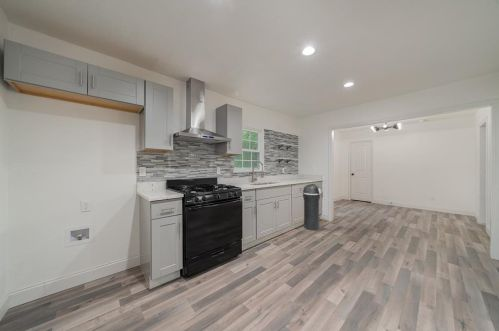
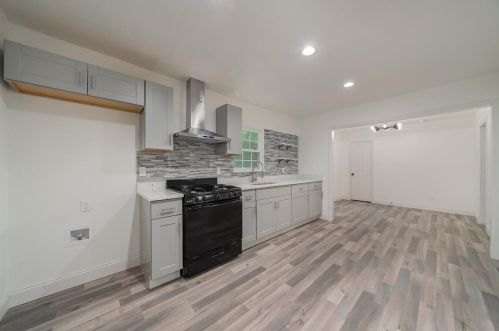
- trash can (311, 205)
